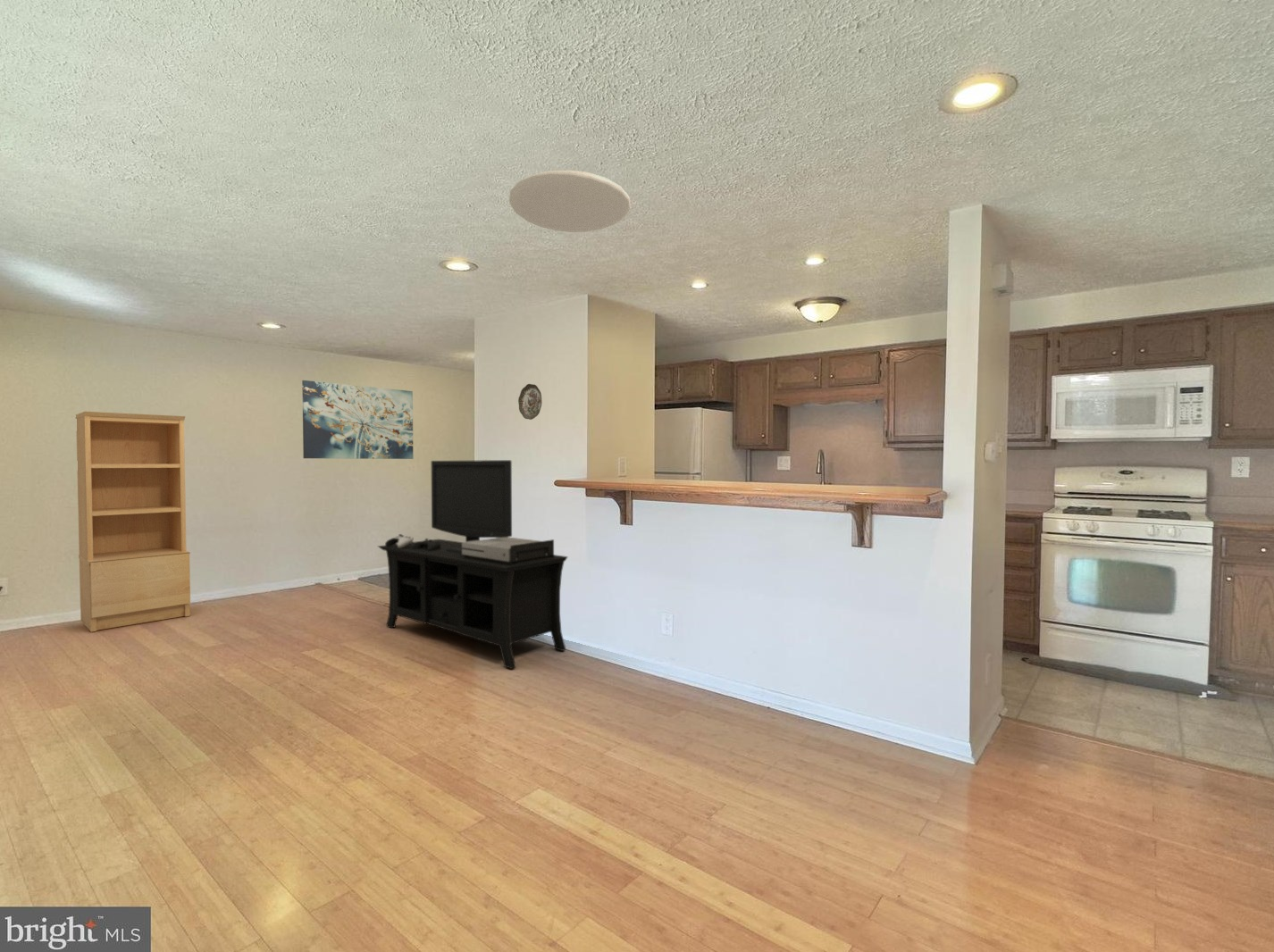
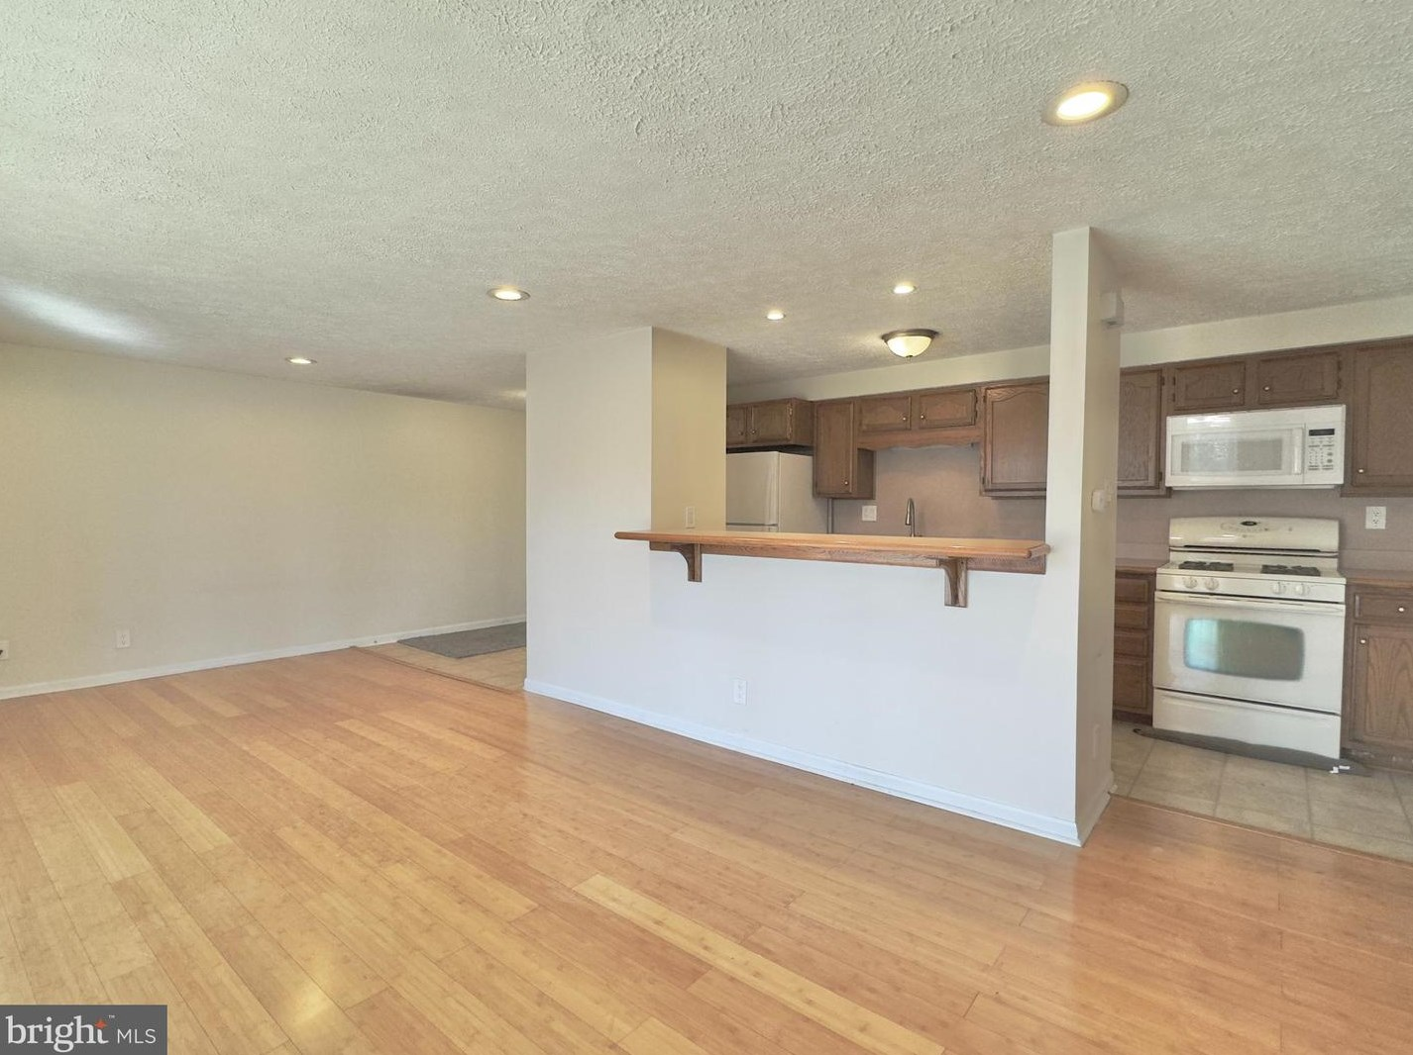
- wall art (361, 422)
- ceiling light (570, 204)
- decorative plate (531, 402)
- bookcase (134, 517)
- media console (466, 549)
